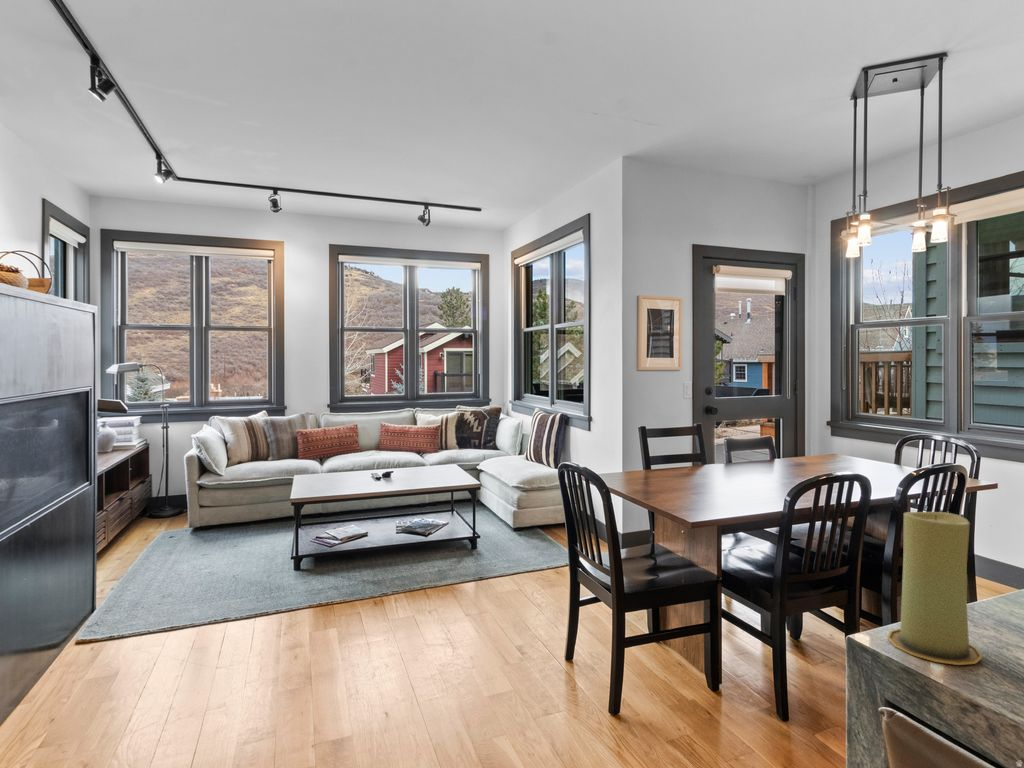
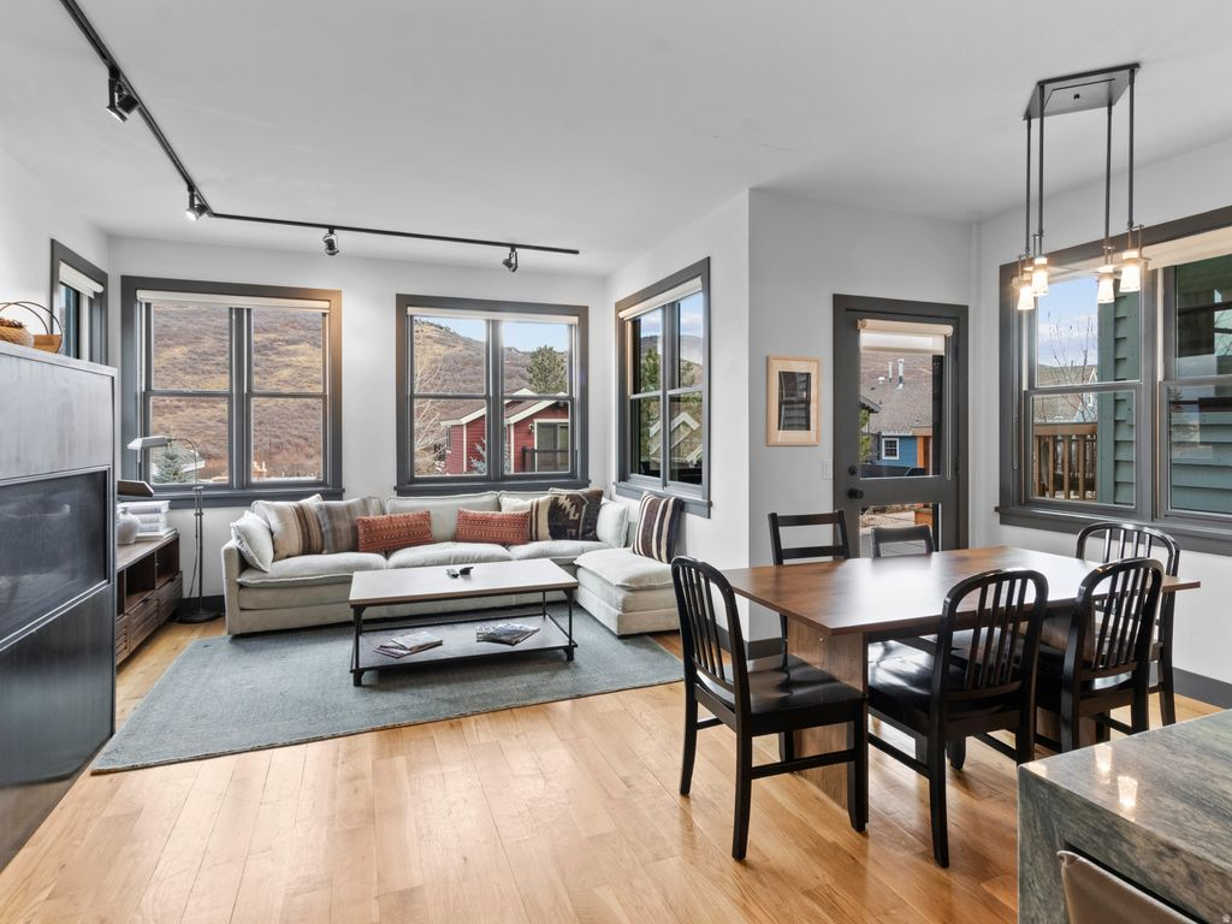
- candle (933, 580)
